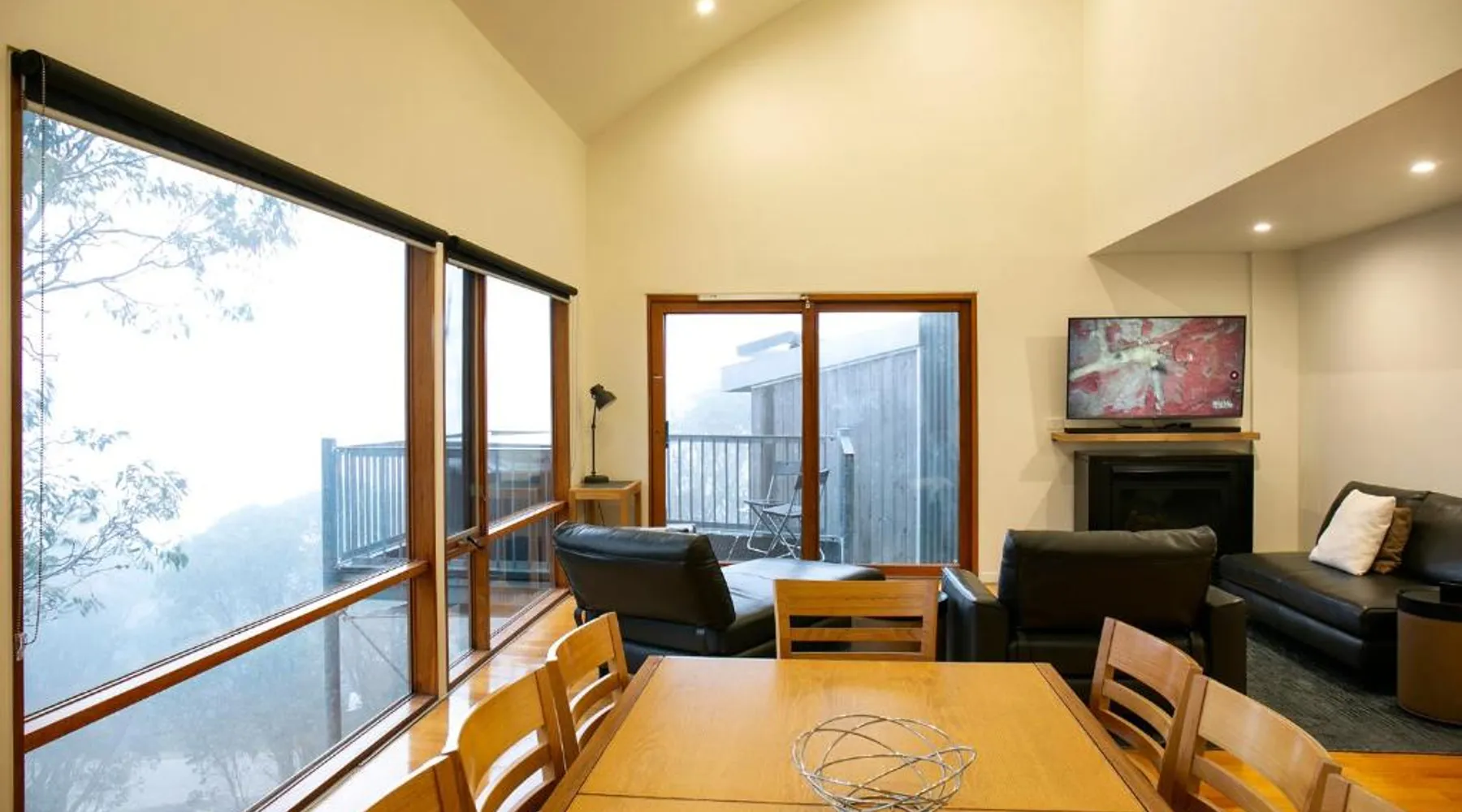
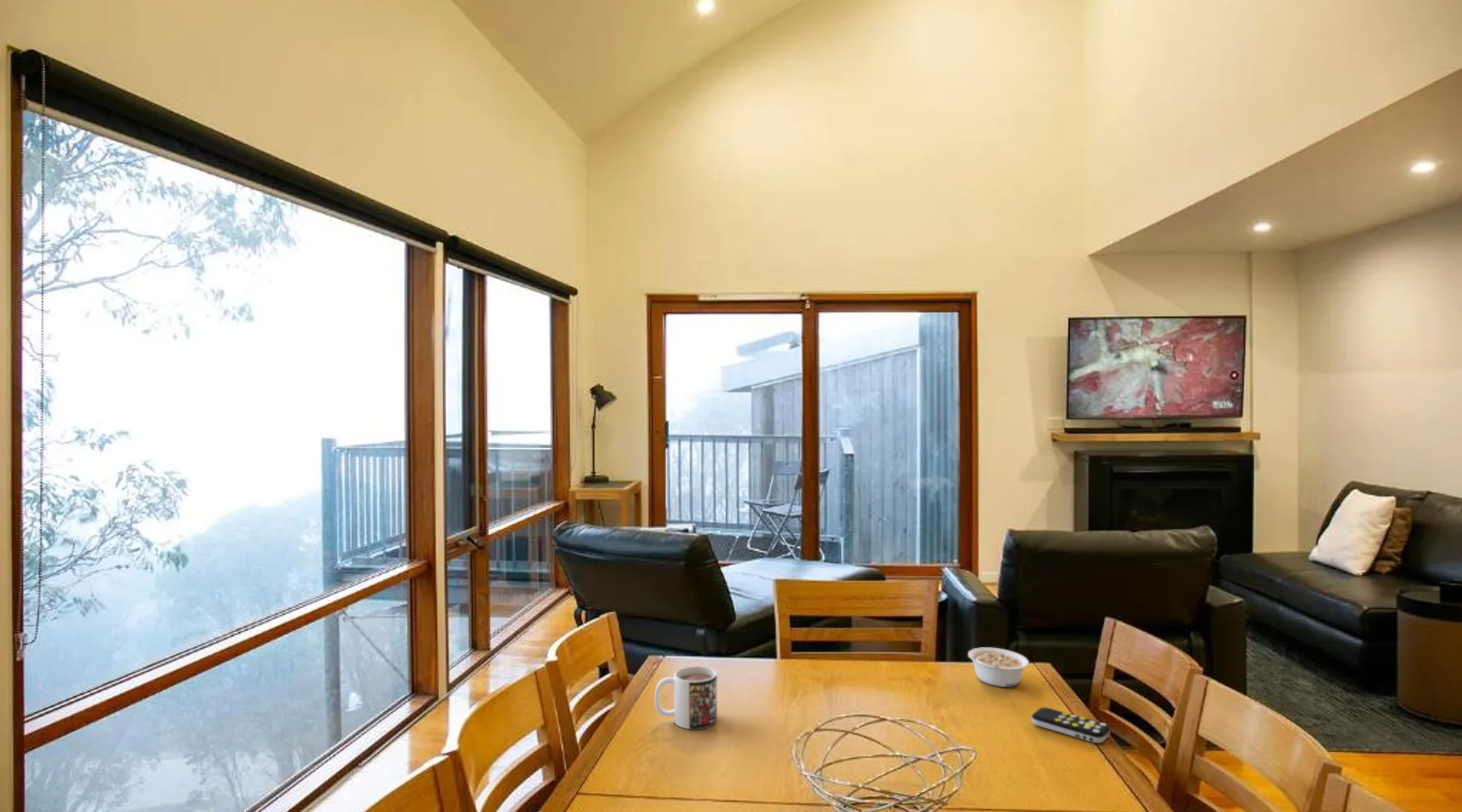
+ remote control (1070, 723)
+ mug (686, 697)
+ legume (999, 667)
